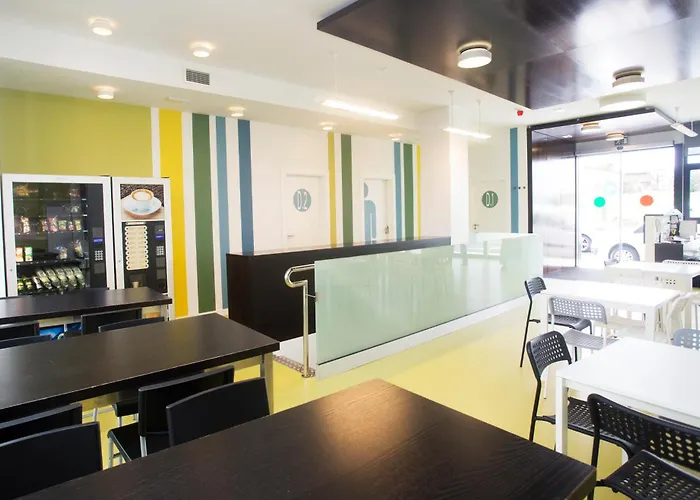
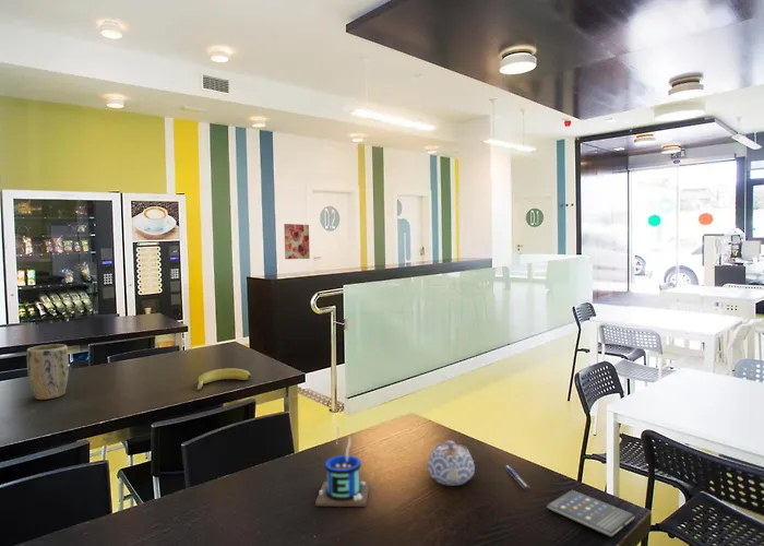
+ wall art (297, 241)
+ smartphone (589, 511)
+ pen (516, 476)
+ mug (343, 458)
+ banana (219, 378)
+ teapot (451, 461)
+ plant pot (48, 371)
